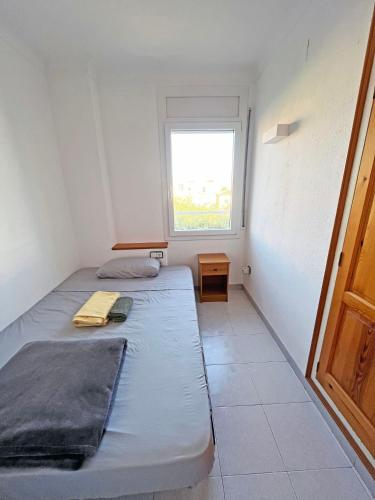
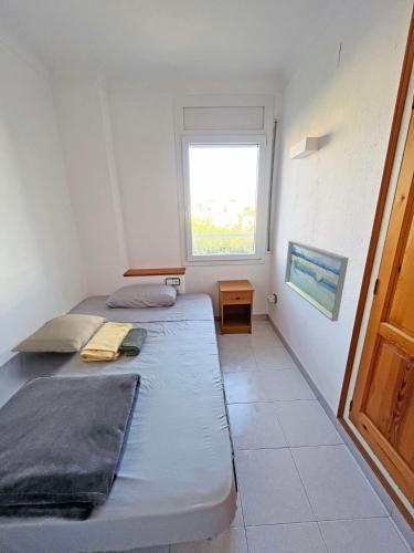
+ pillow (64, 333)
+ wall art (308, 273)
